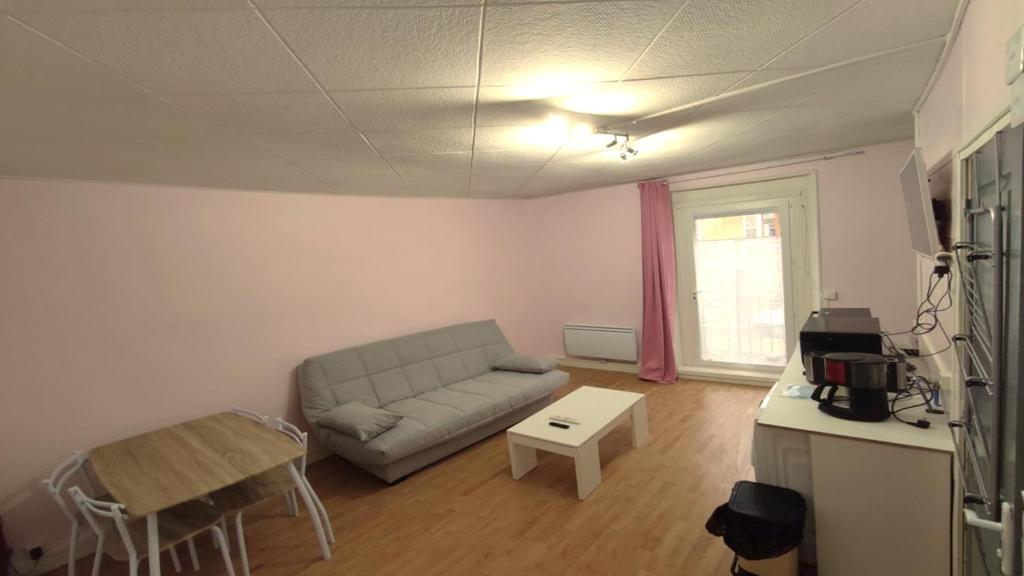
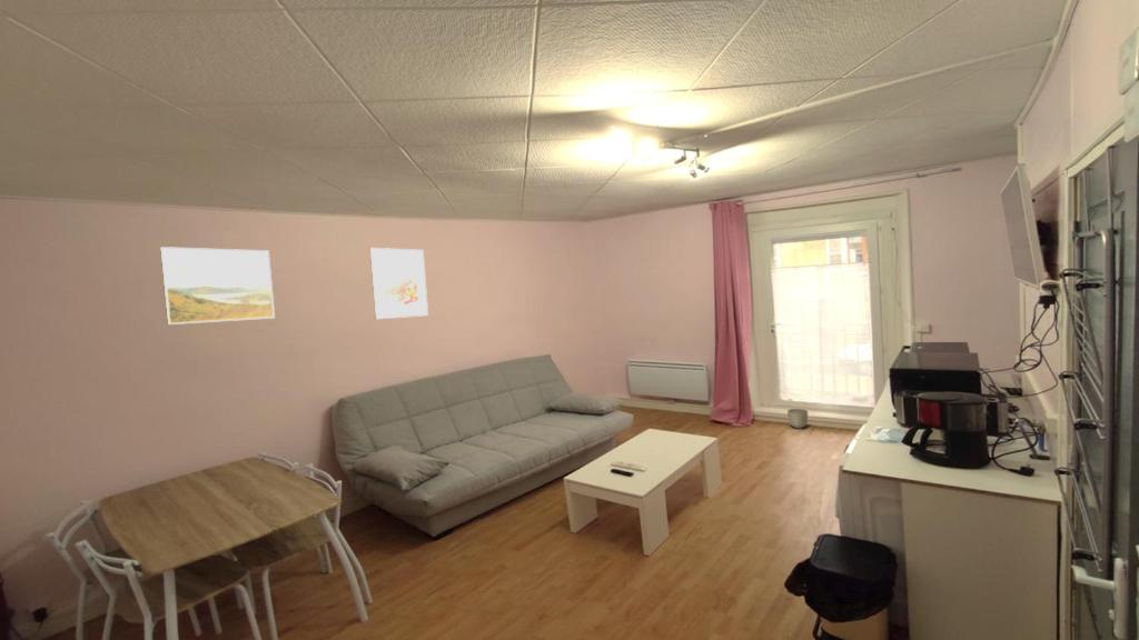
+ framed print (221, 284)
+ planter (798, 419)
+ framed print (399, 282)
